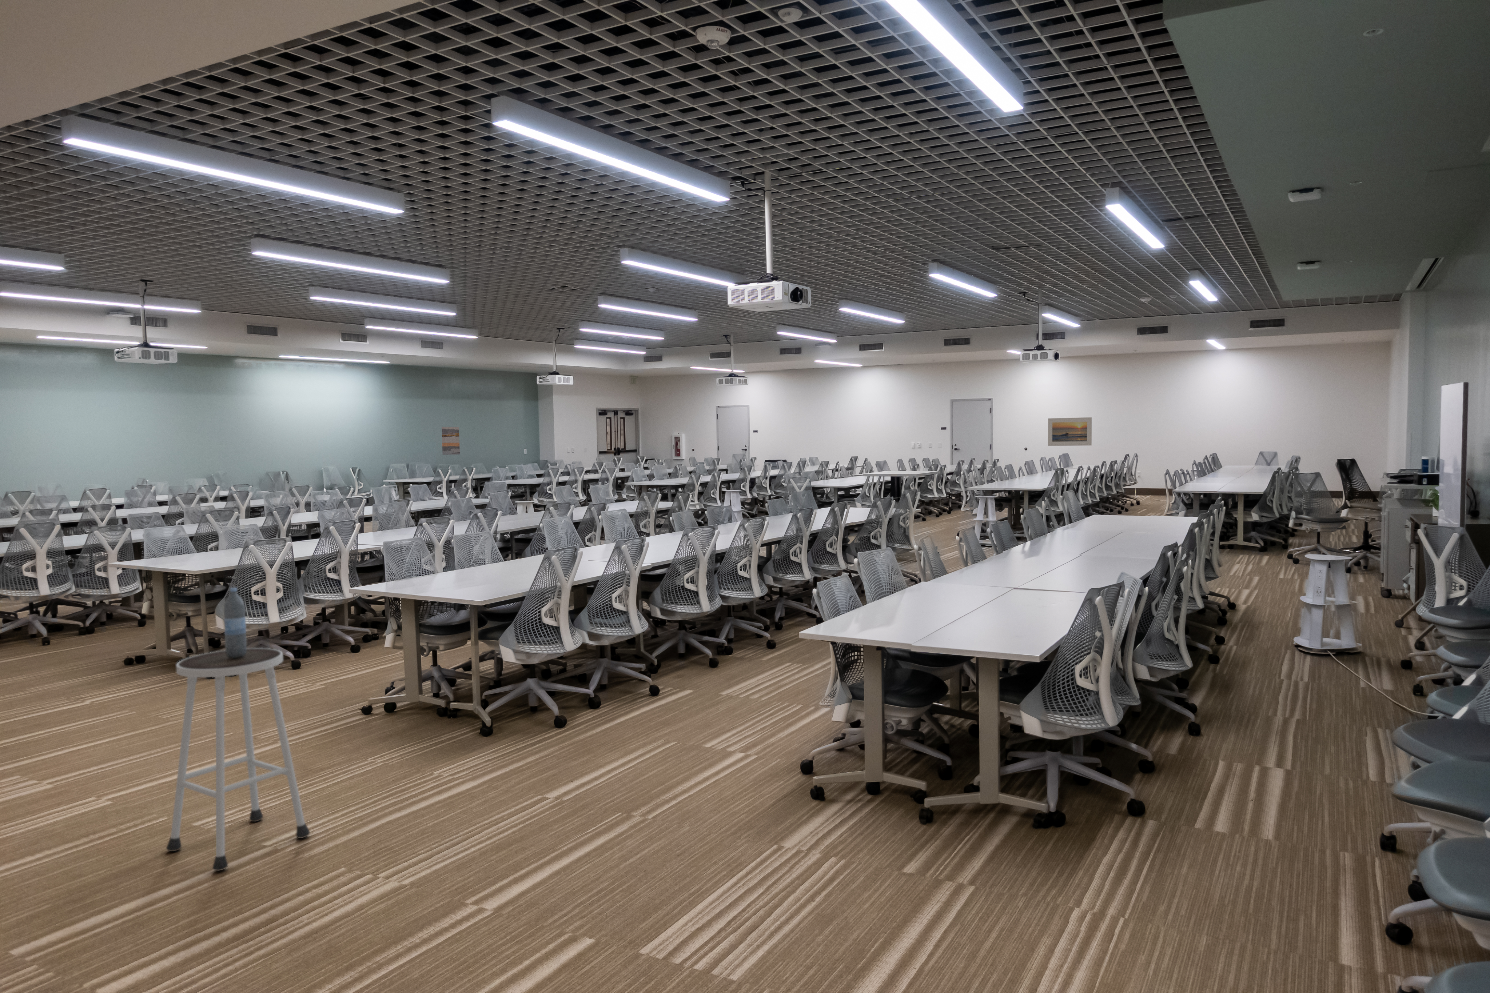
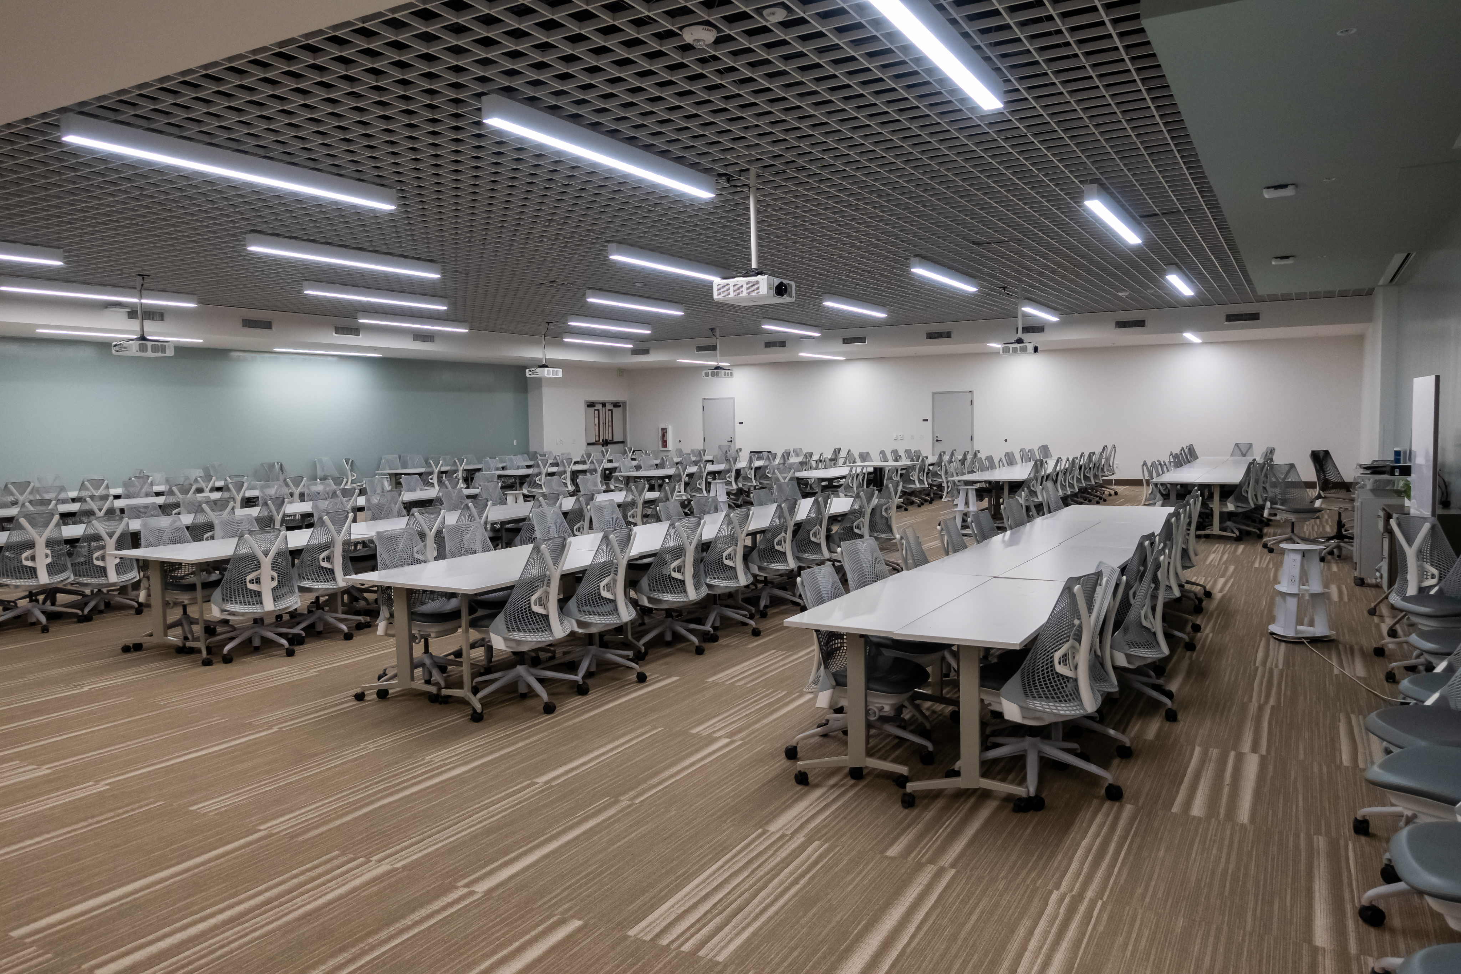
- stool (237, 758)
- water bottle (235, 623)
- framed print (1070, 431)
- wall art (451, 441)
